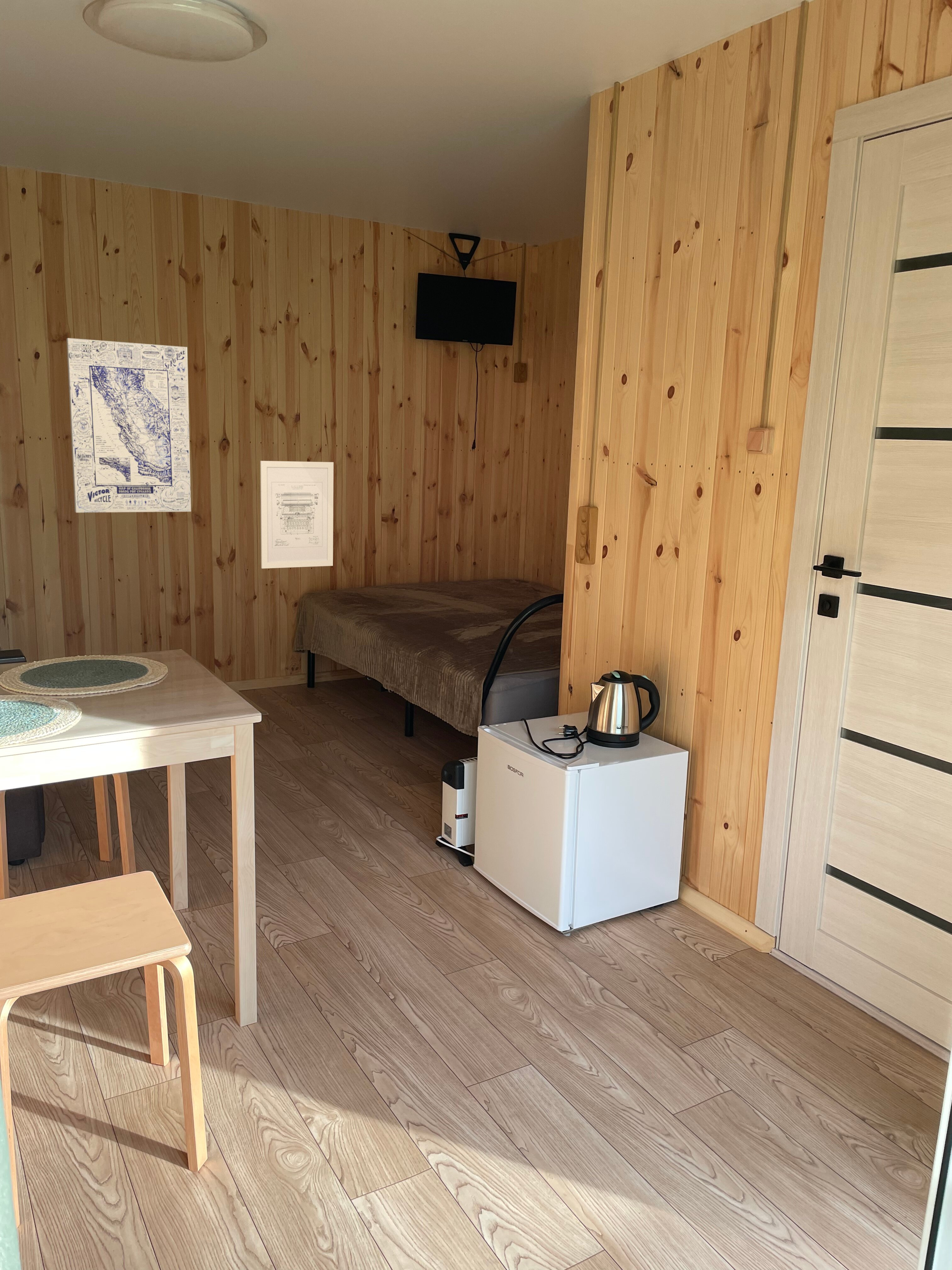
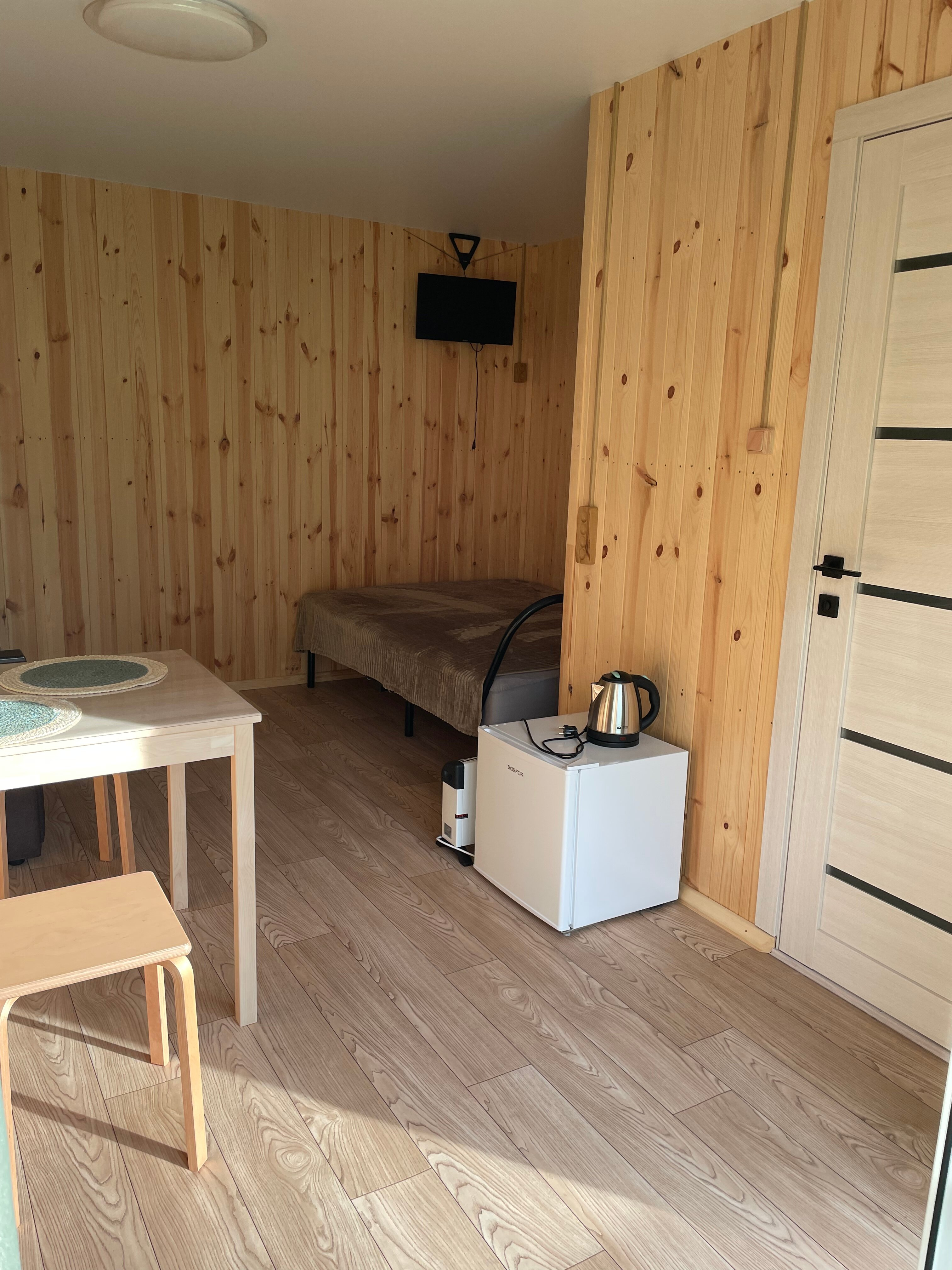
- wall art (298, 515)
- wall art (131, 429)
